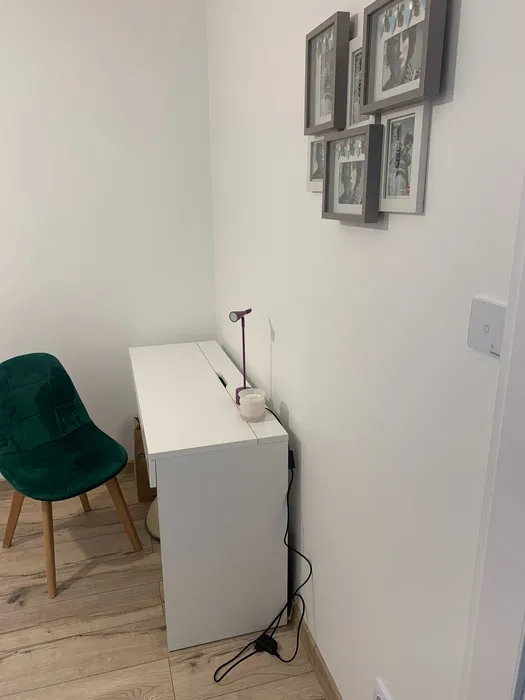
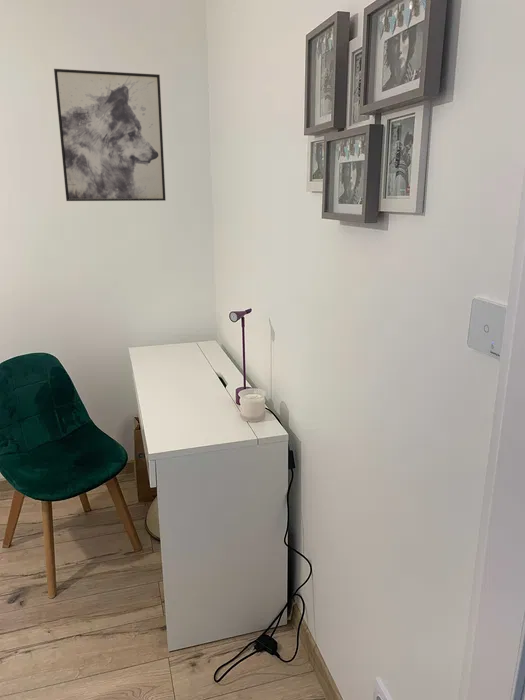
+ wall art (112, 138)
